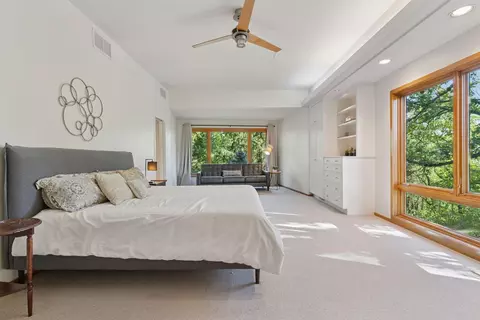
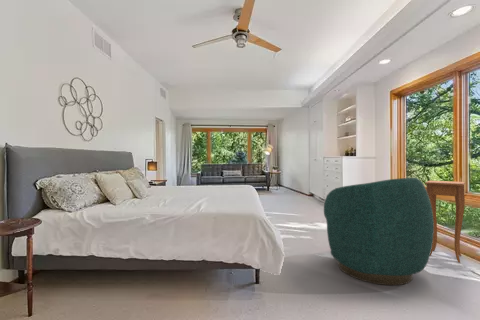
+ armchair (376, 223)
+ side table (436, 219)
